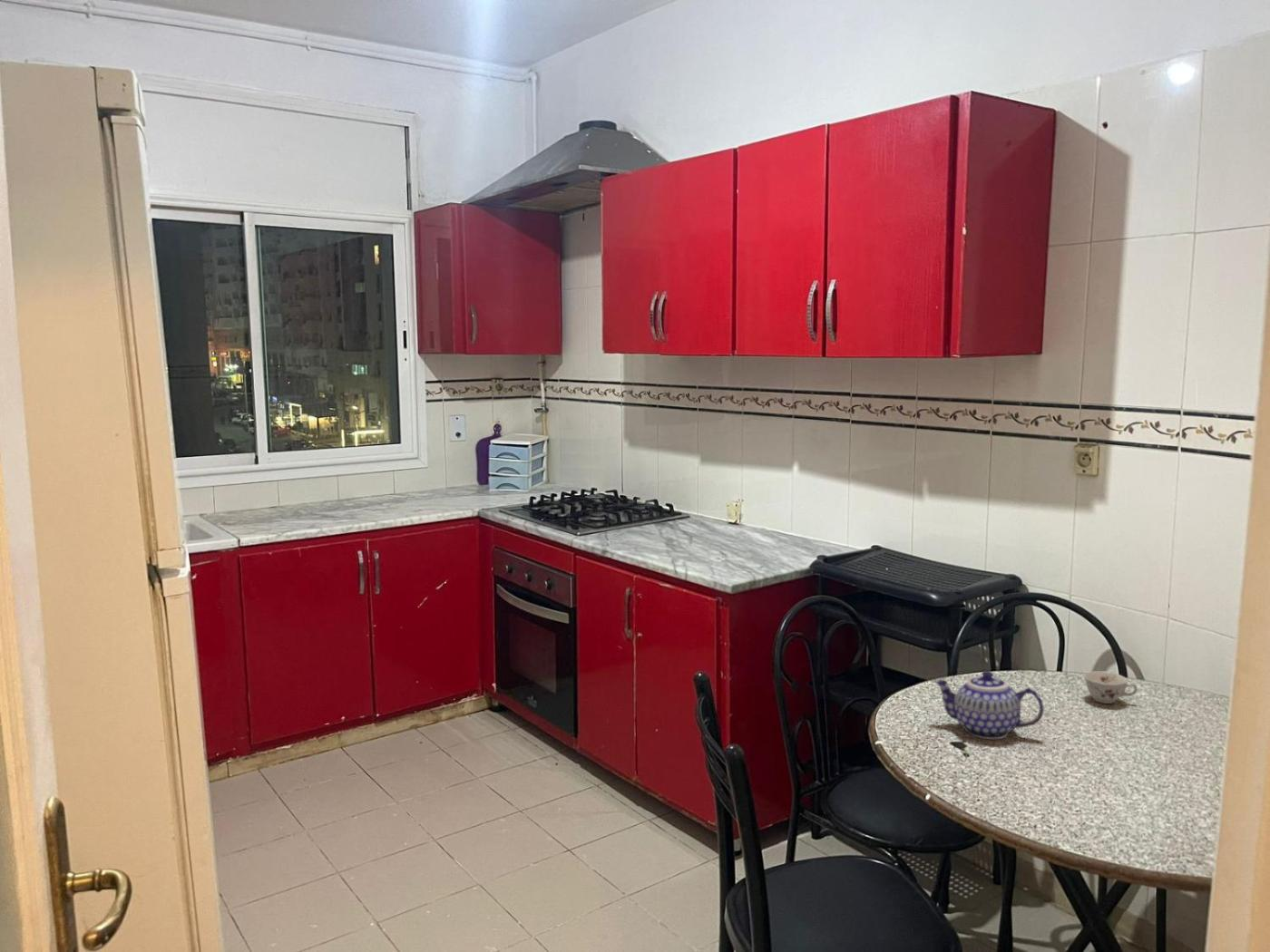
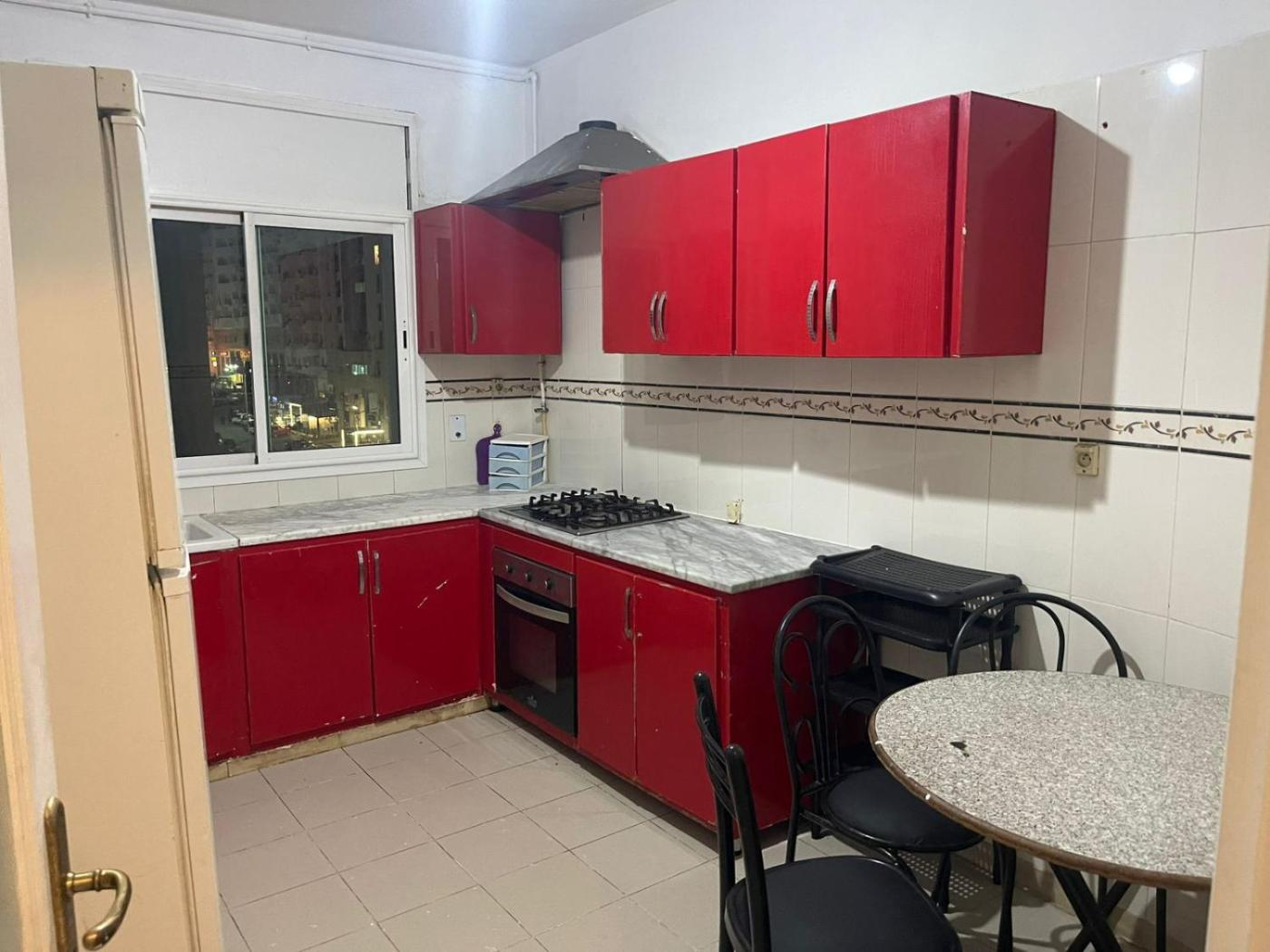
- teacup (1109, 689)
- teapot (986, 701)
